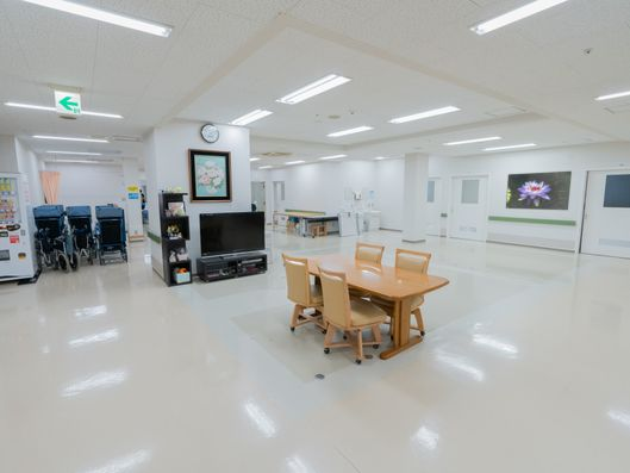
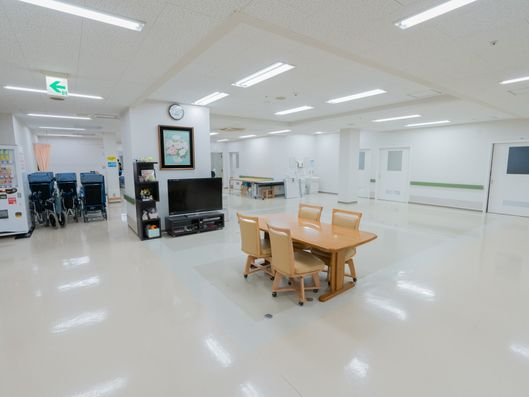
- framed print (536, 191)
